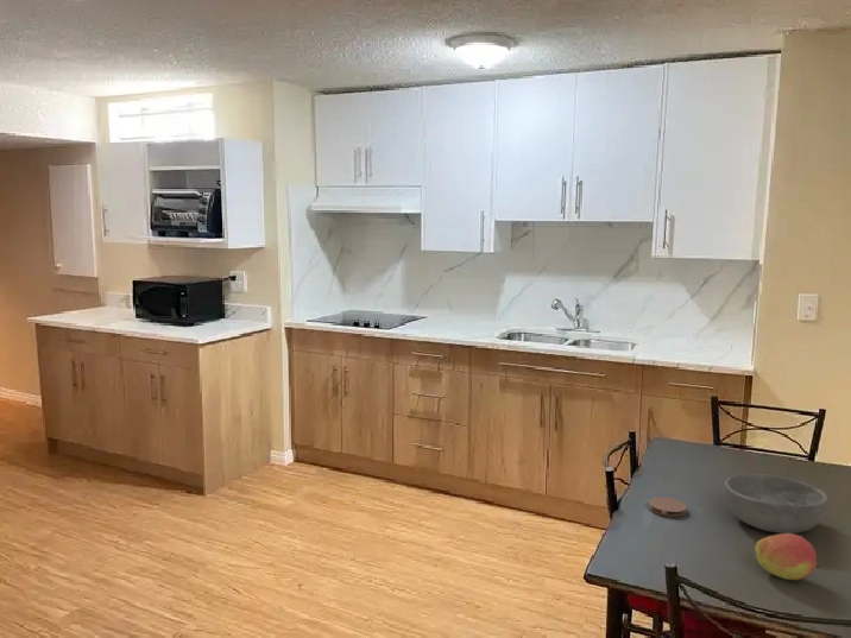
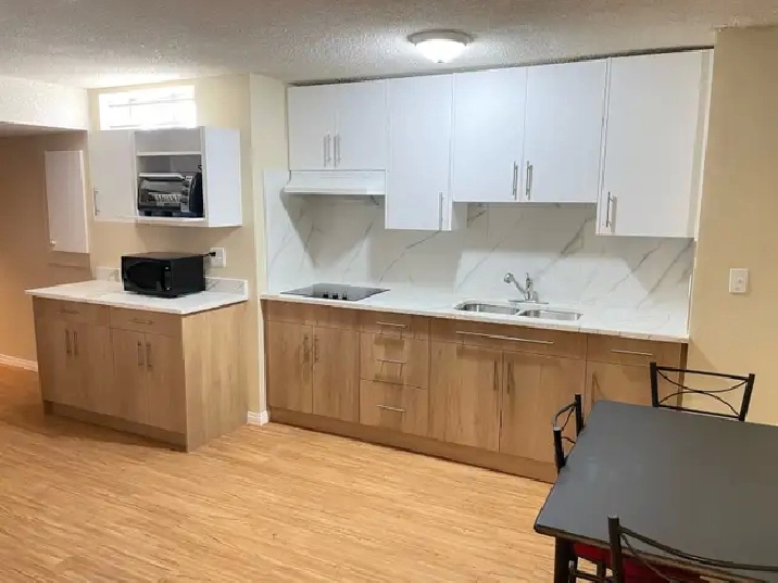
- fruit (787, 556)
- coaster (667, 506)
- bowl (773, 505)
